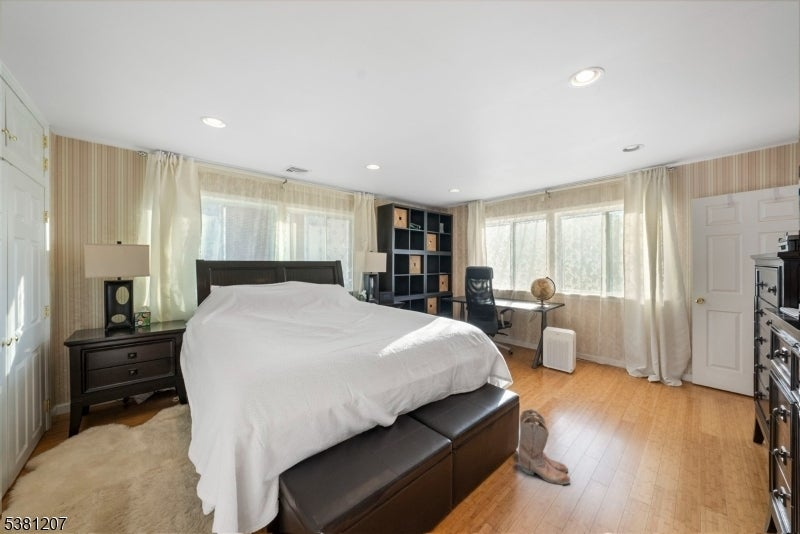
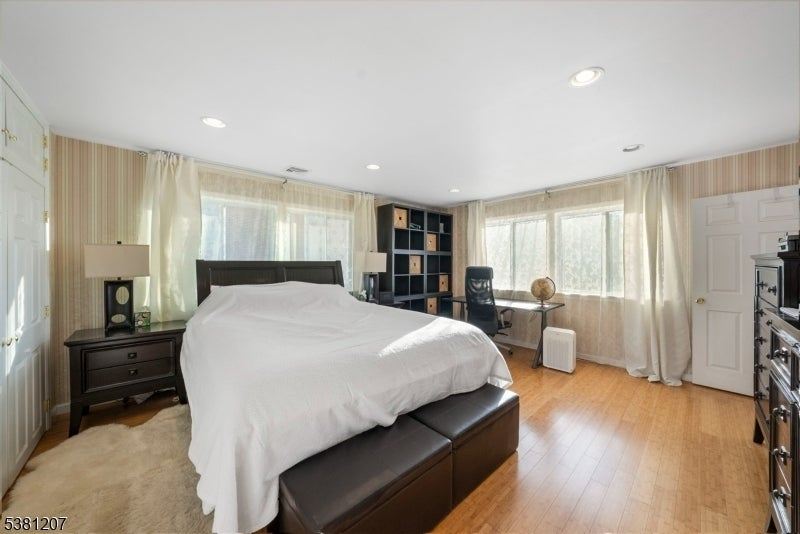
- boots (543, 442)
